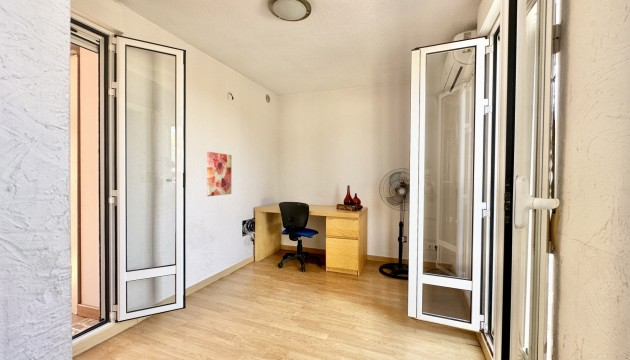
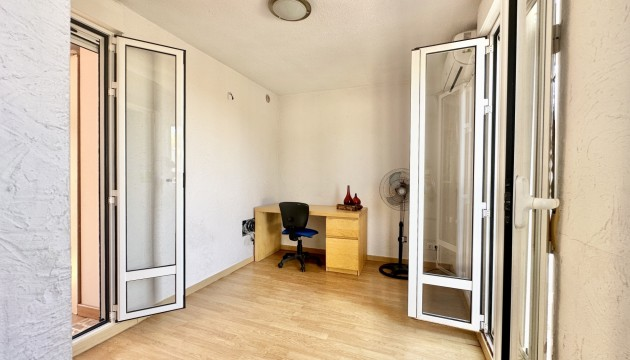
- wall art (220, 174)
